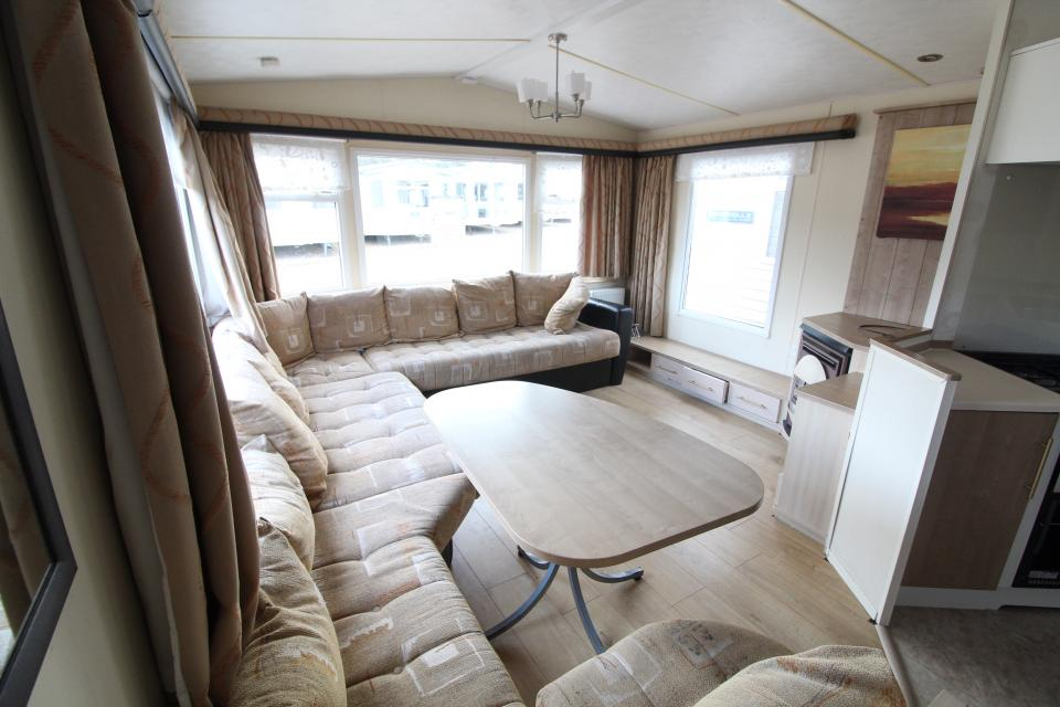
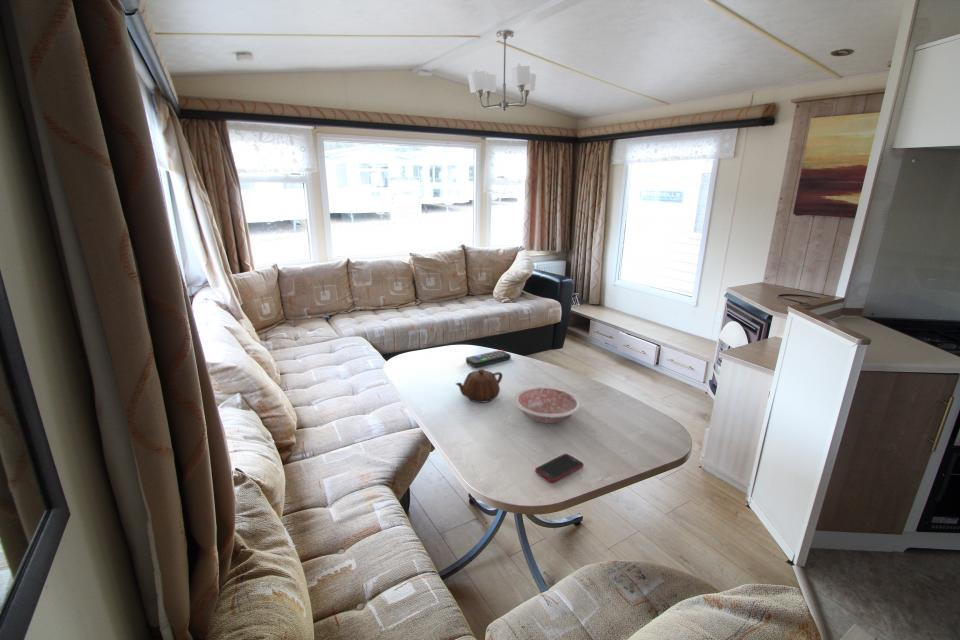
+ remote control (488, 358)
+ bowl (546, 408)
+ cell phone (559, 467)
+ teapot (479, 384)
